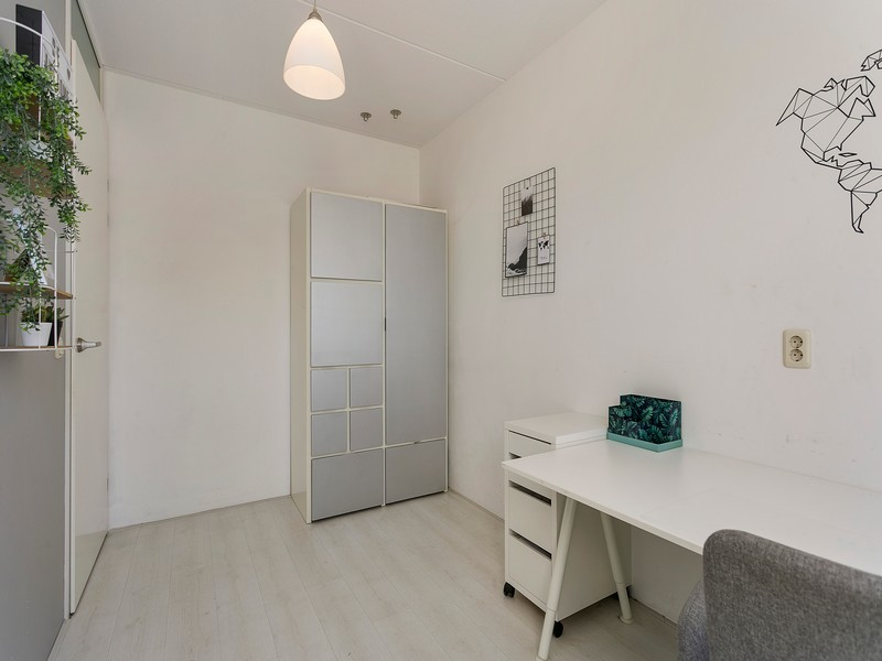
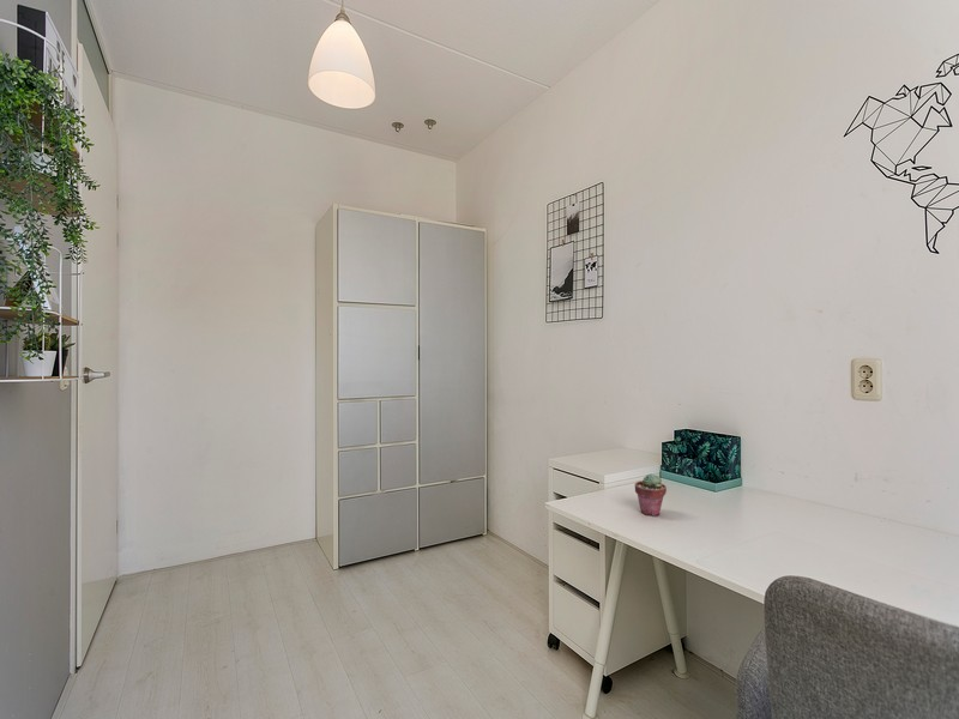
+ potted succulent (650, 493)
